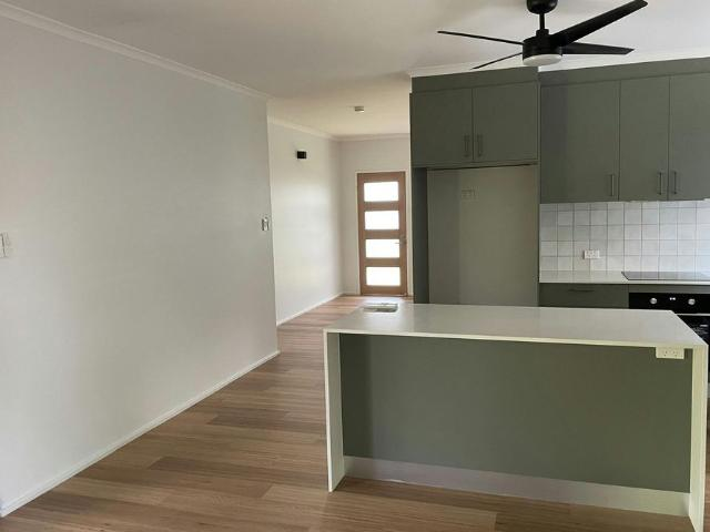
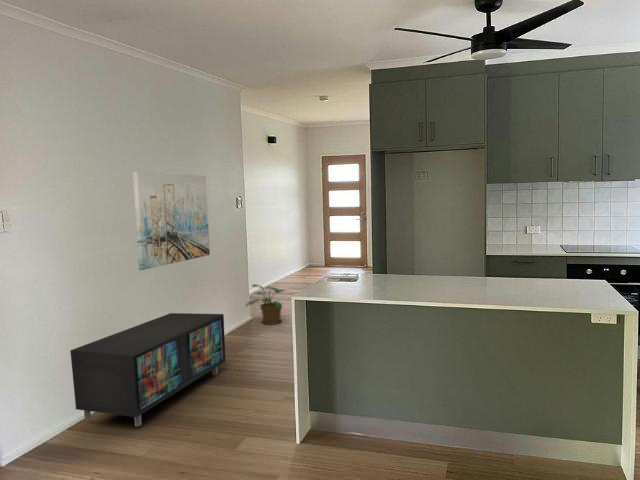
+ wall art (175, 218)
+ storage cabinet (158, 362)
+ potted plant (266, 303)
